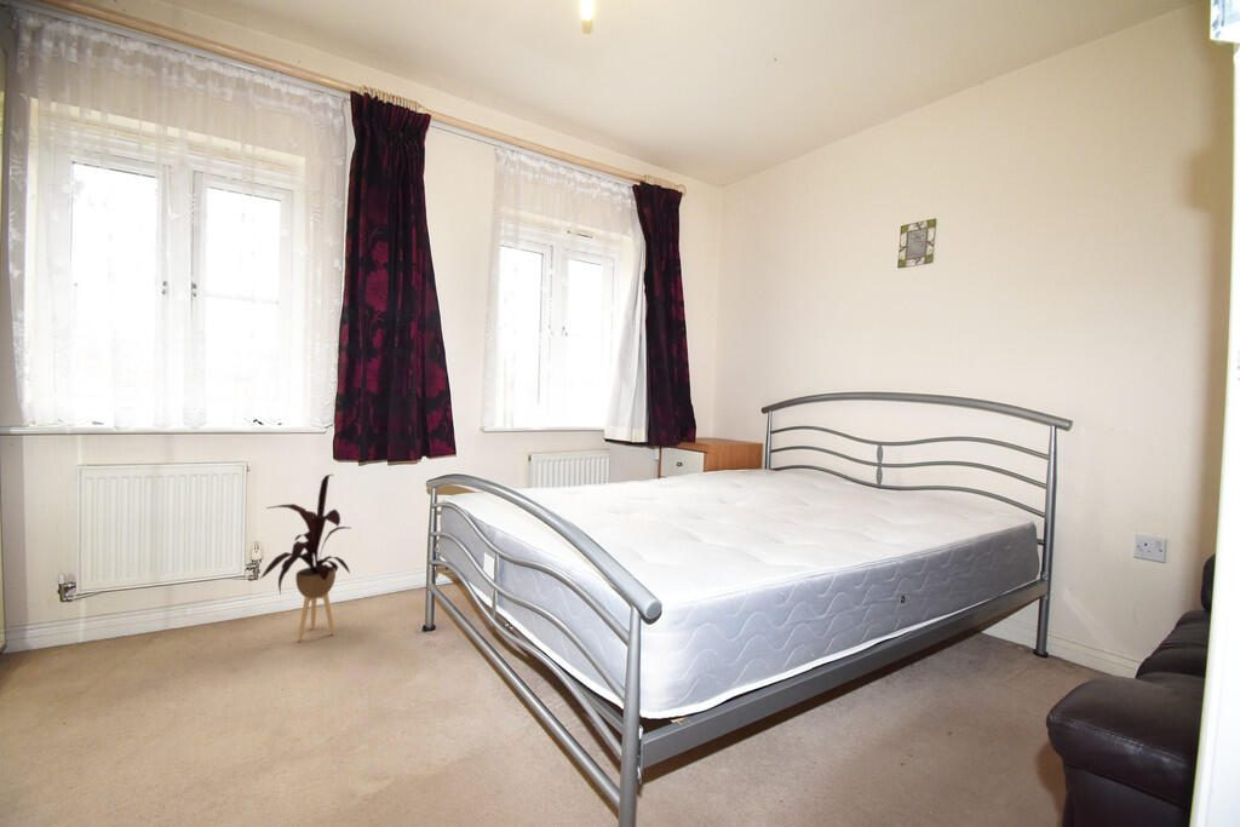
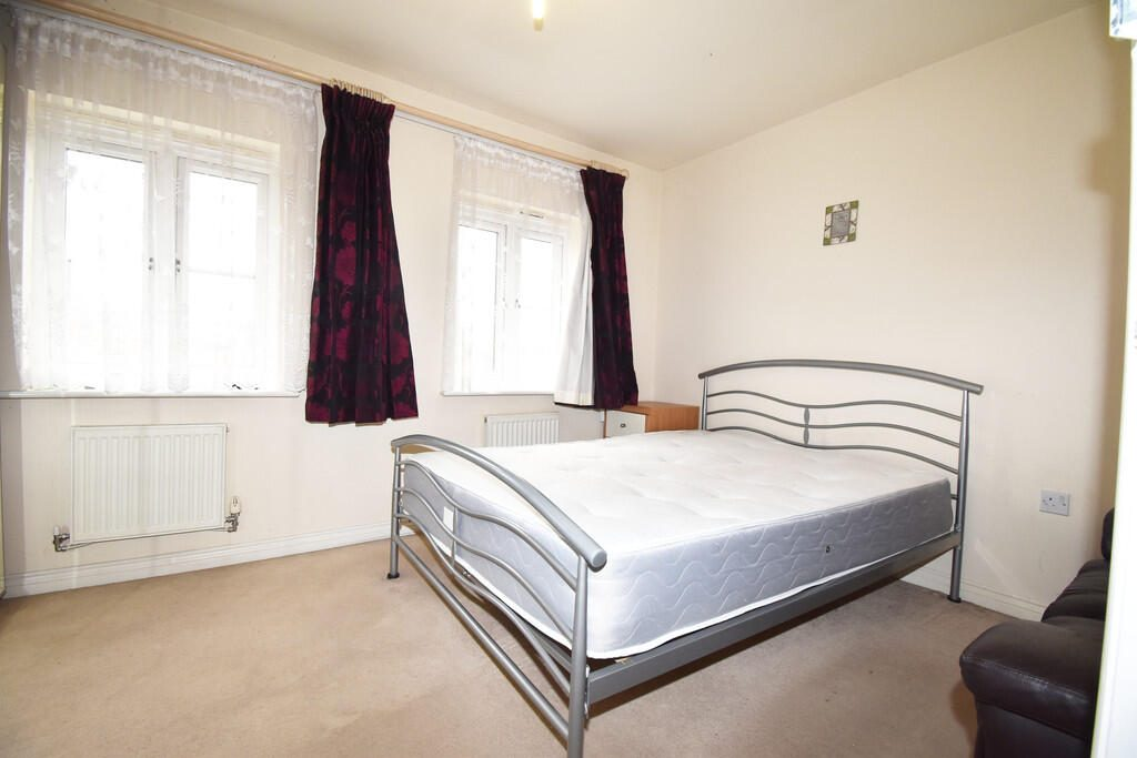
- house plant (306, 556)
